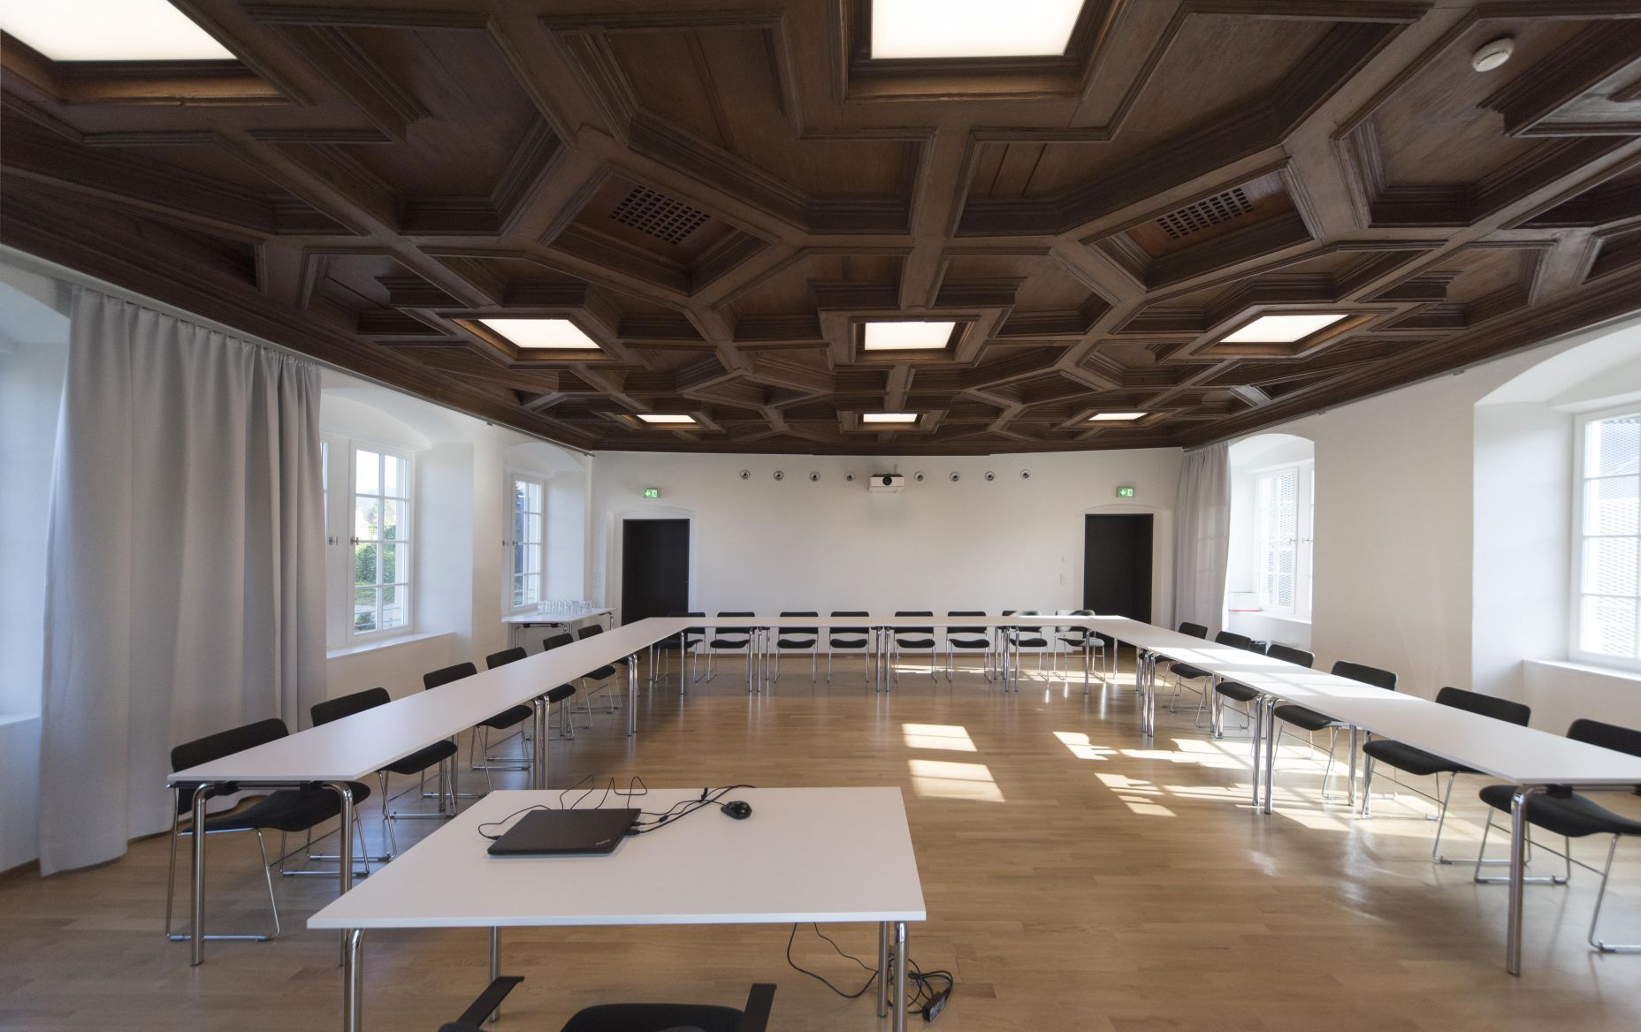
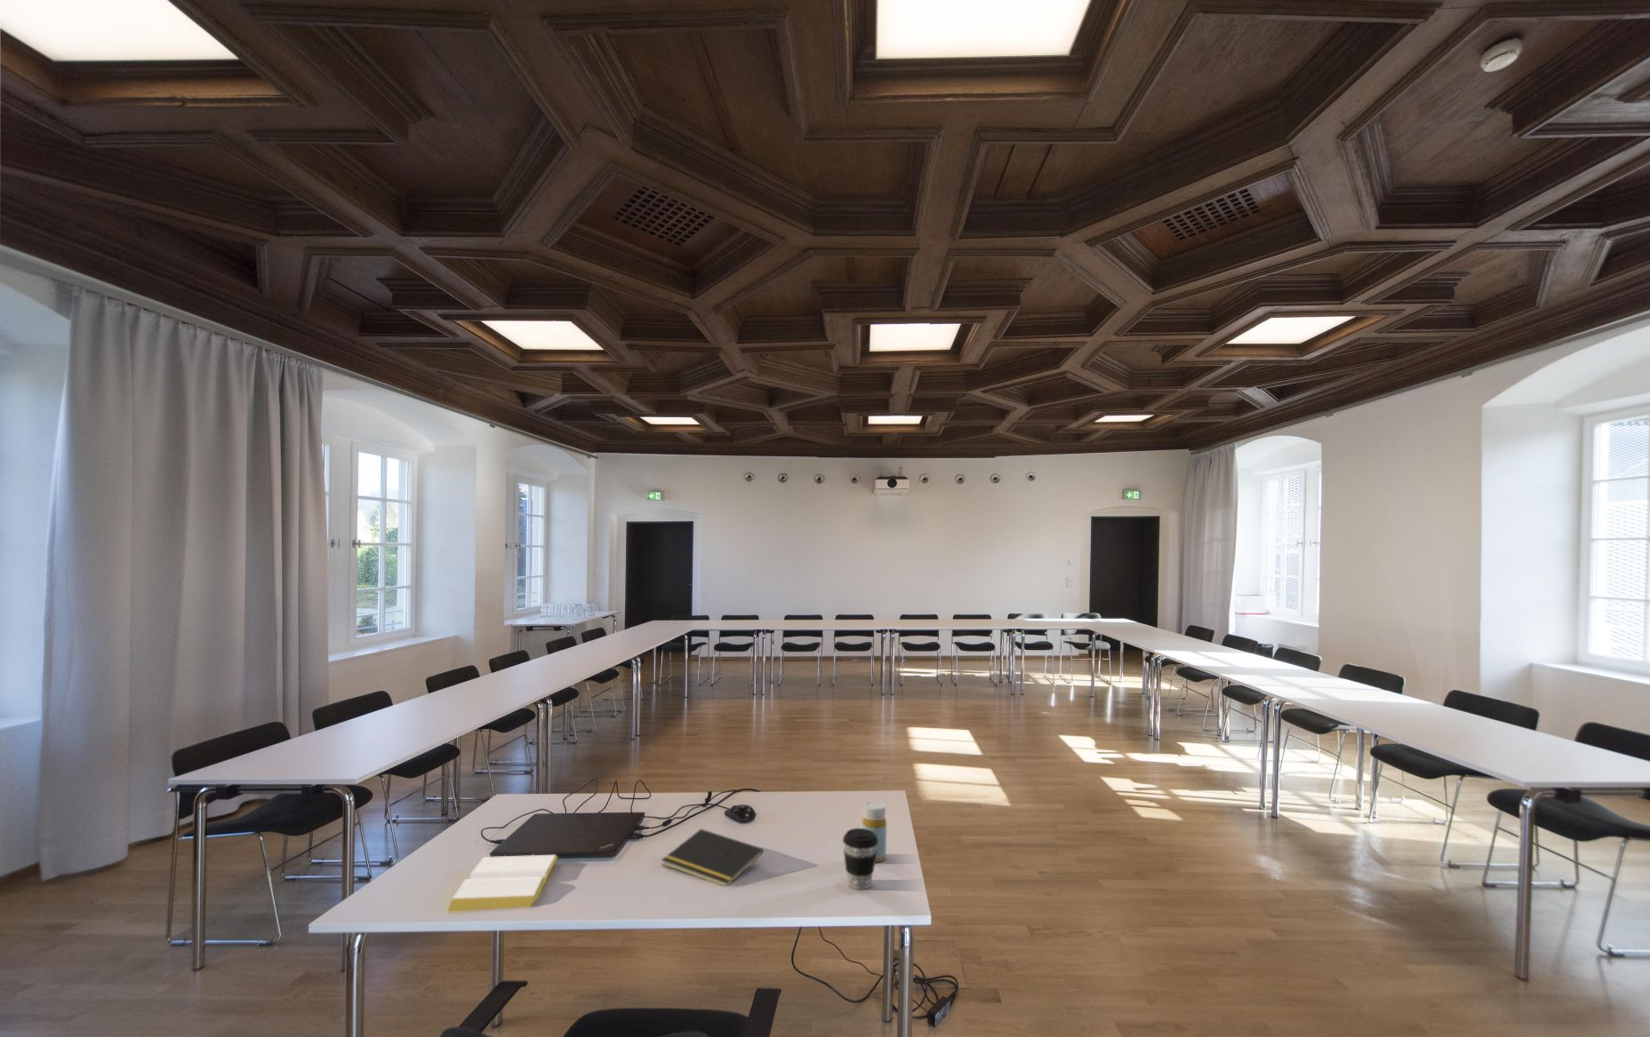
+ coffee cup (860, 859)
+ bottle (874, 832)
+ notepad (713, 855)
+ notepad (506, 879)
